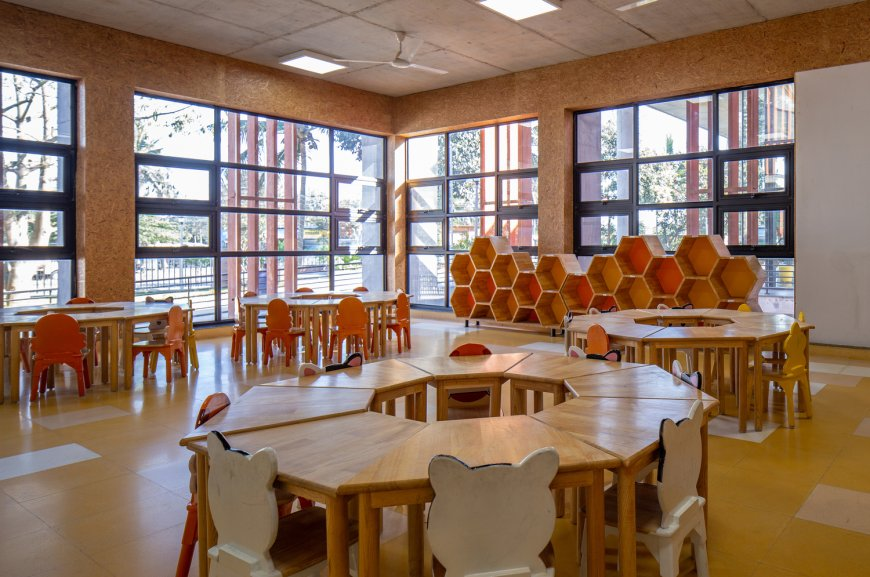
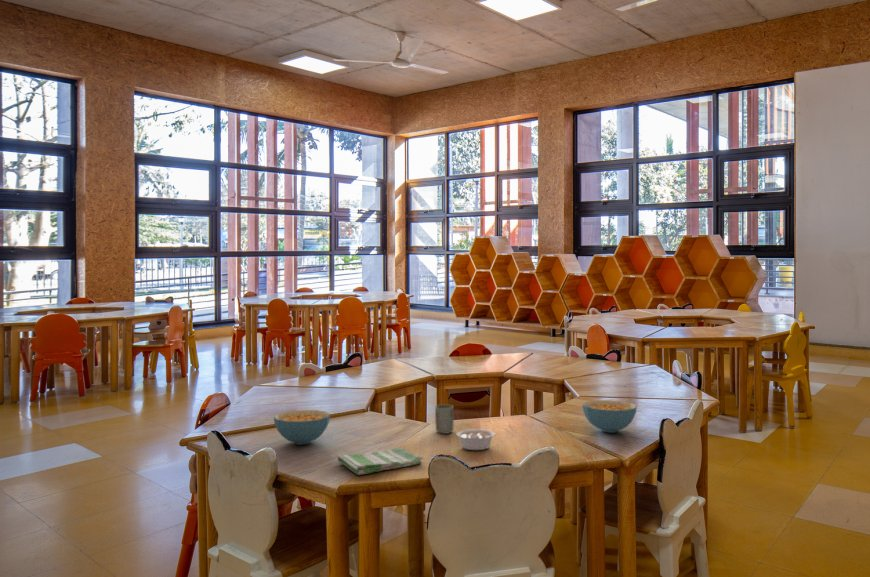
+ cereal bowl (302, 428)
+ dish towel (379, 459)
+ cup (444, 419)
+ cereal bowl (609, 417)
+ legume (477, 438)
